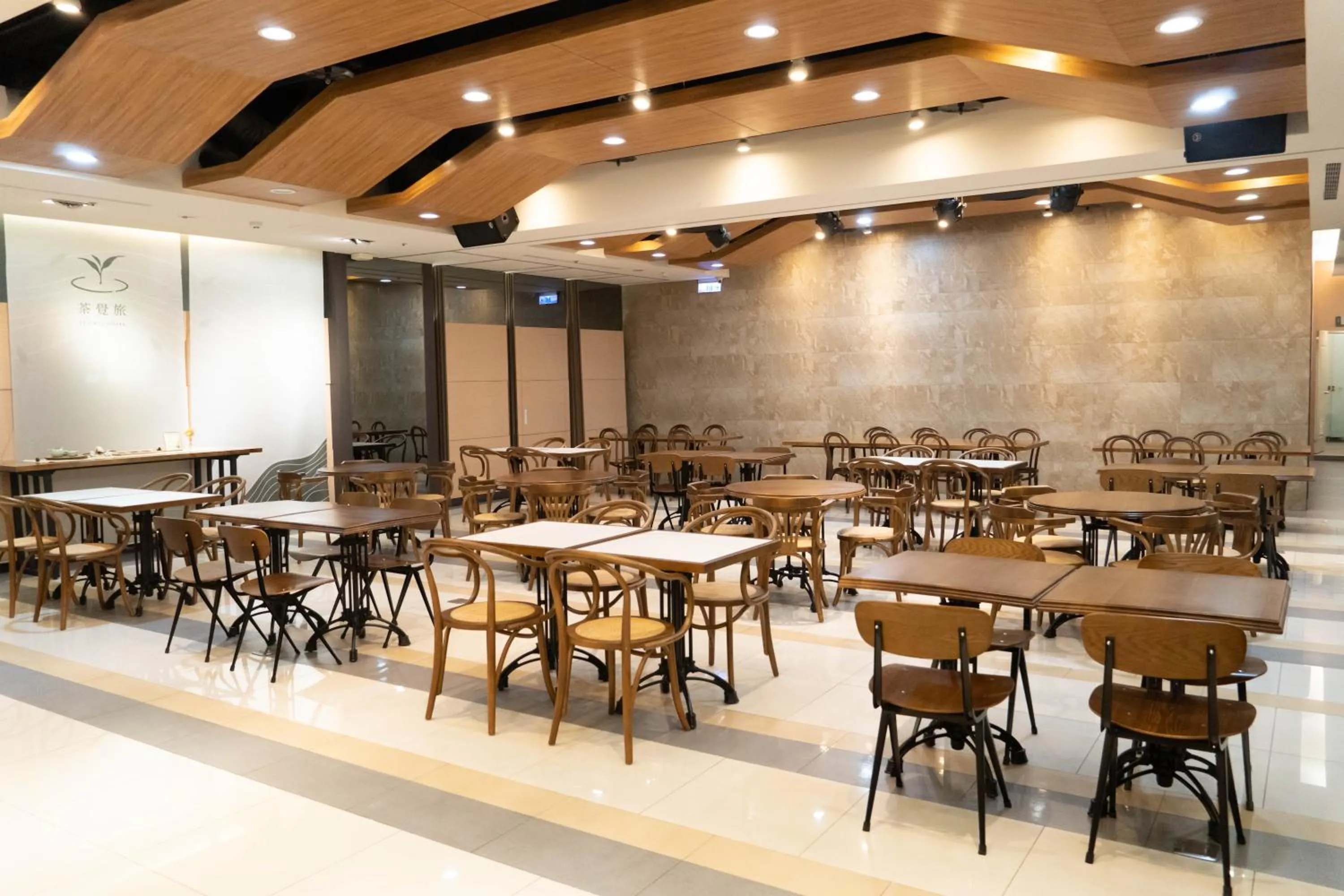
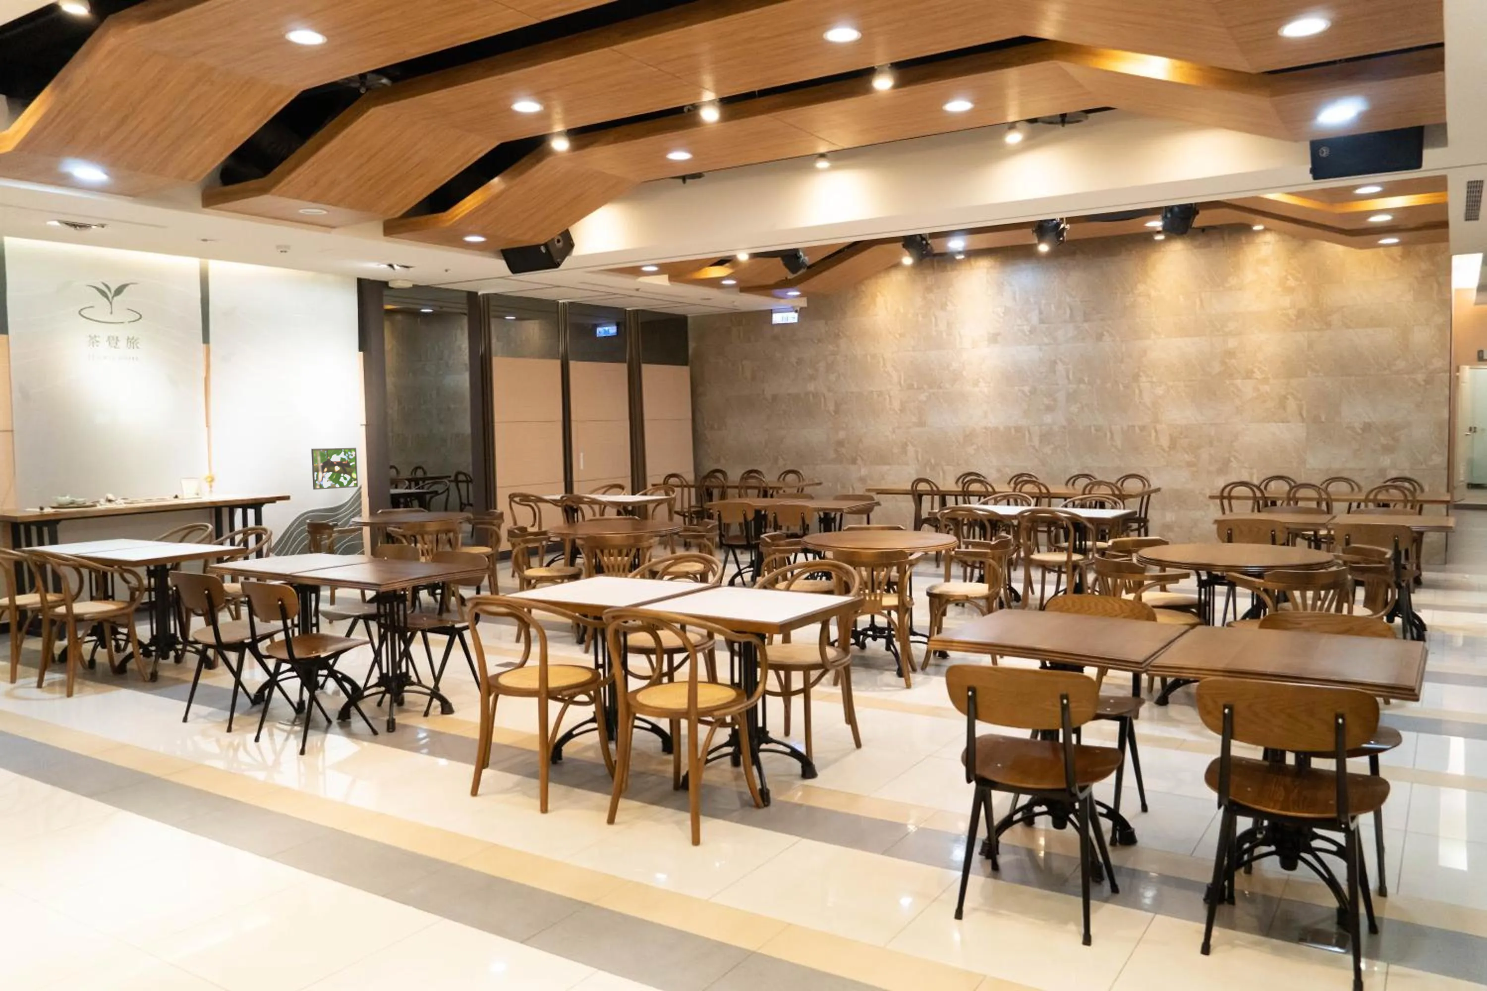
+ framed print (335, 468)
